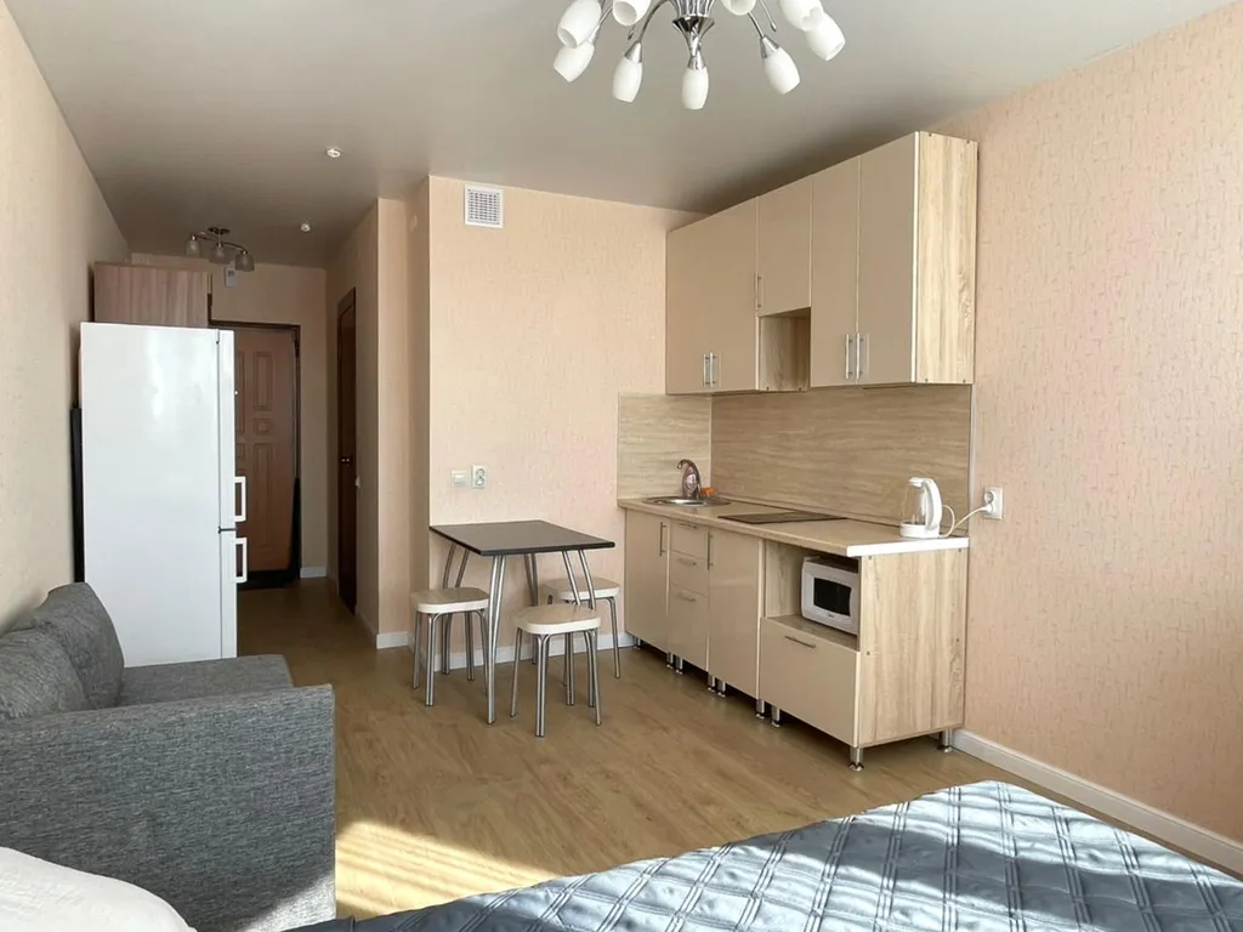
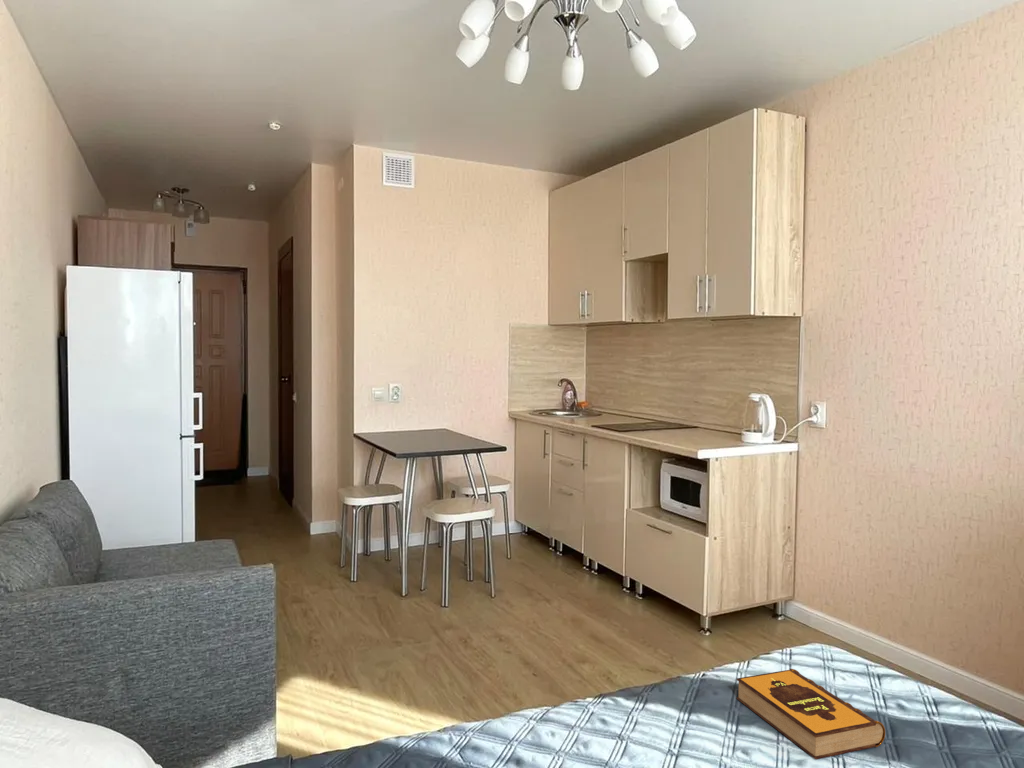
+ hardback book (806, 708)
